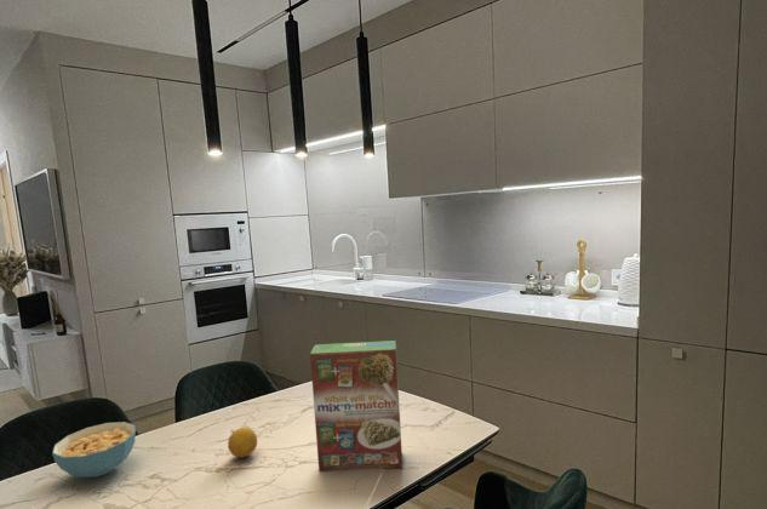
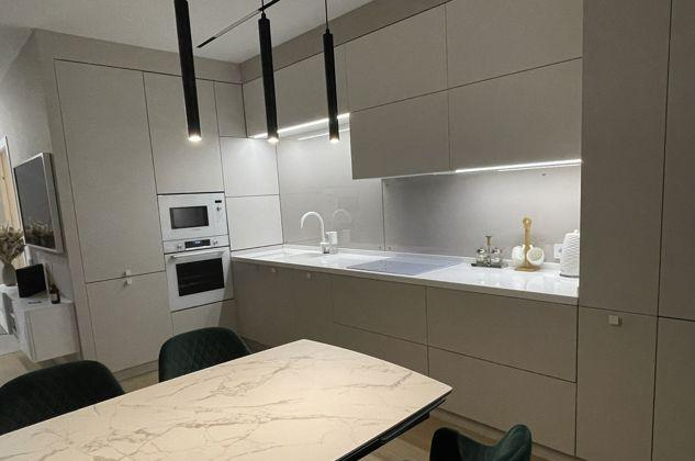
- cereal box (357, 405)
- fruit (242, 442)
- cereal bowl (97, 454)
